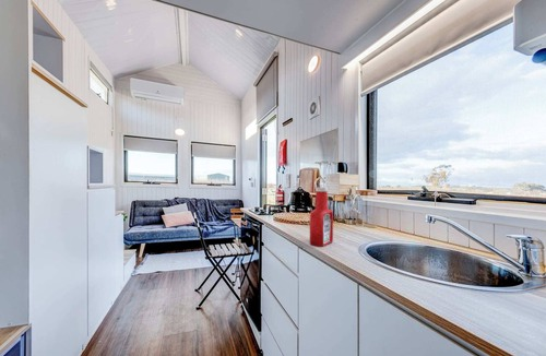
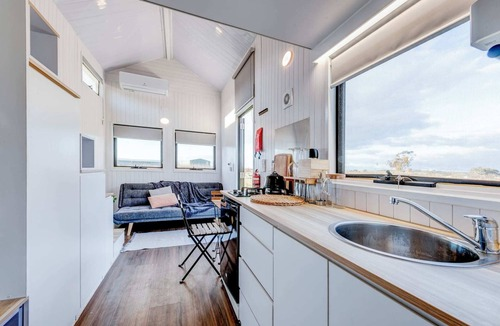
- soap bottle (321, 215)
